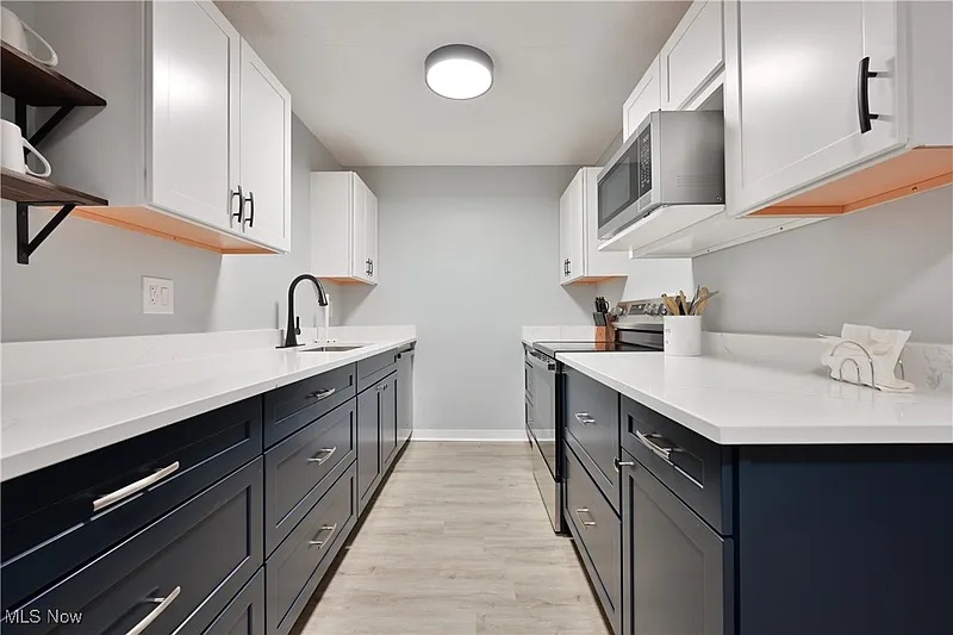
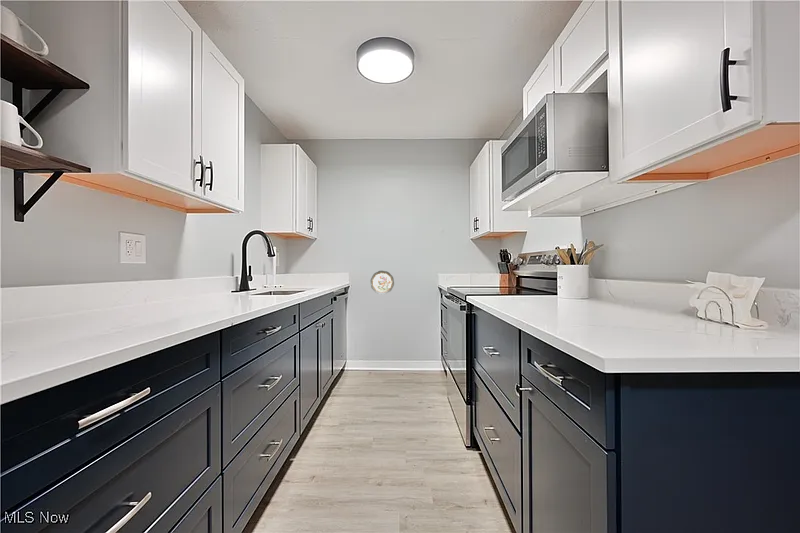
+ decorative plate (382, 282)
